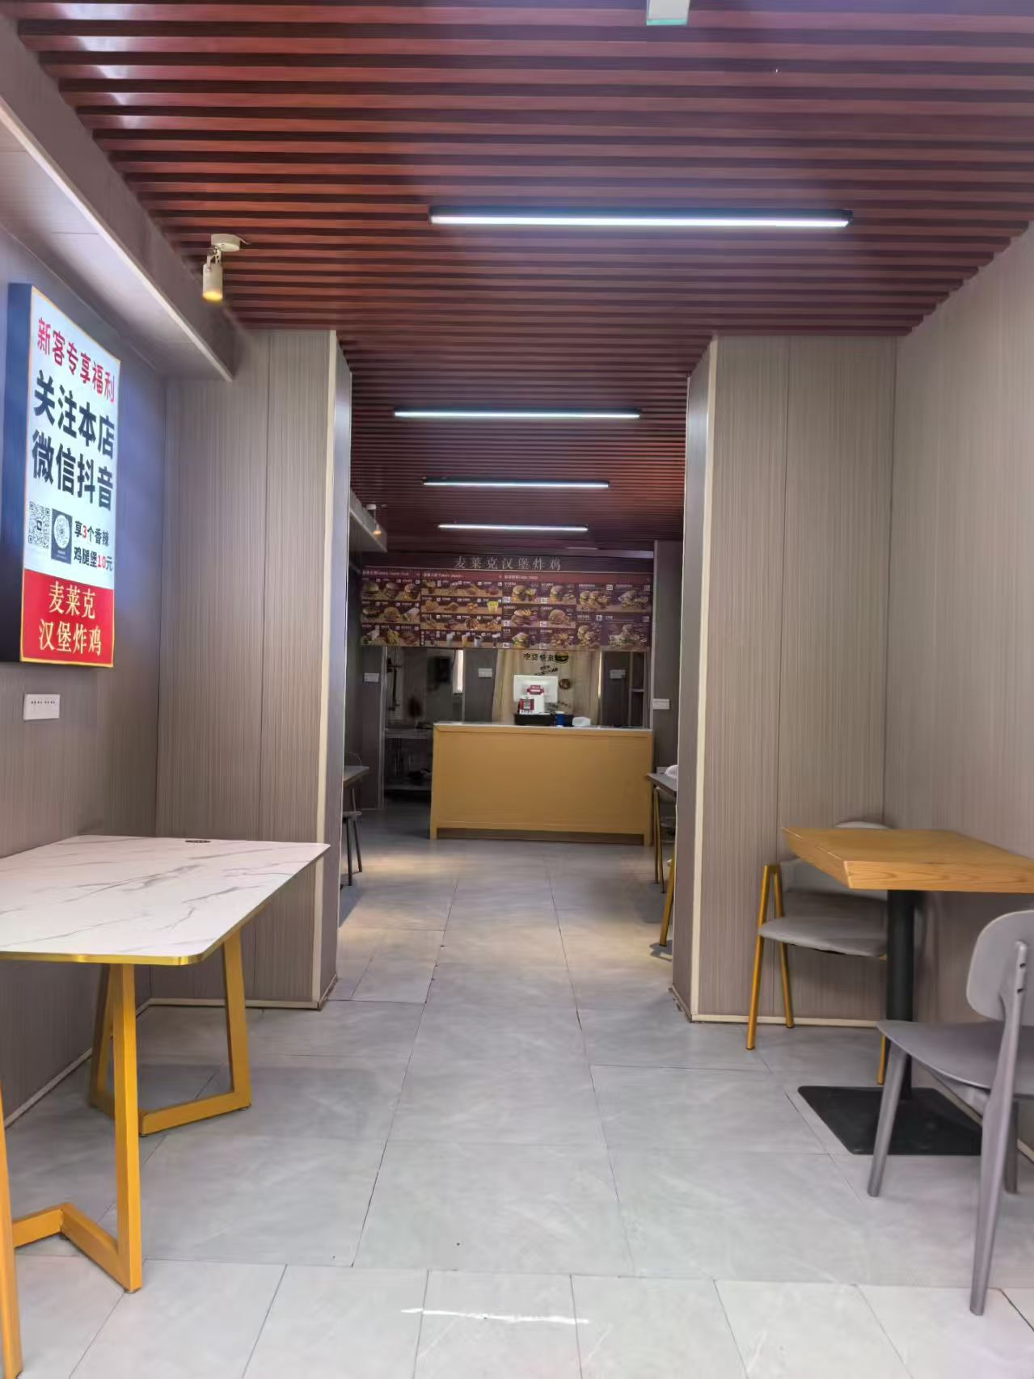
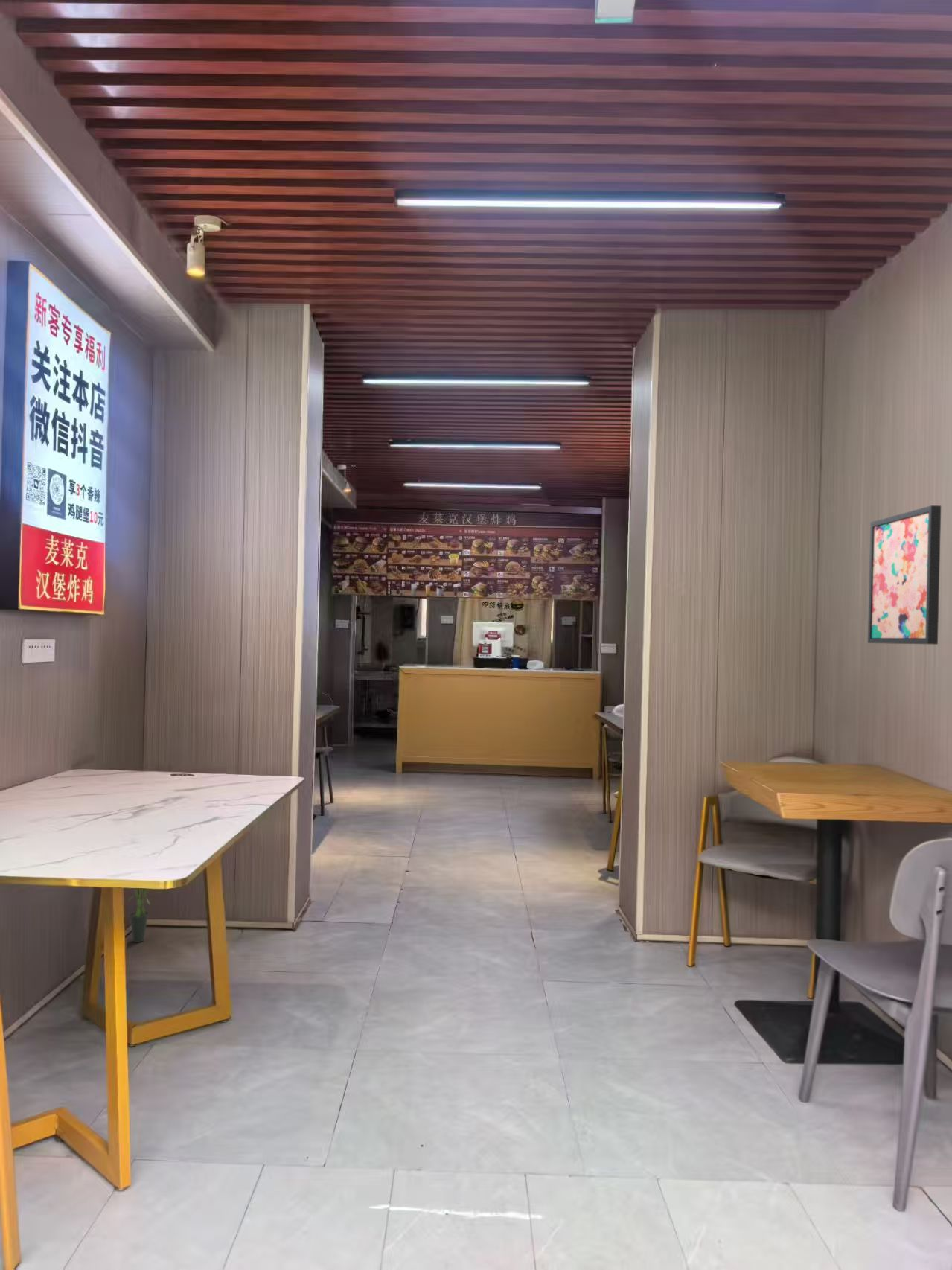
+ potted plant (143, 902)
+ wall art (901, 578)
